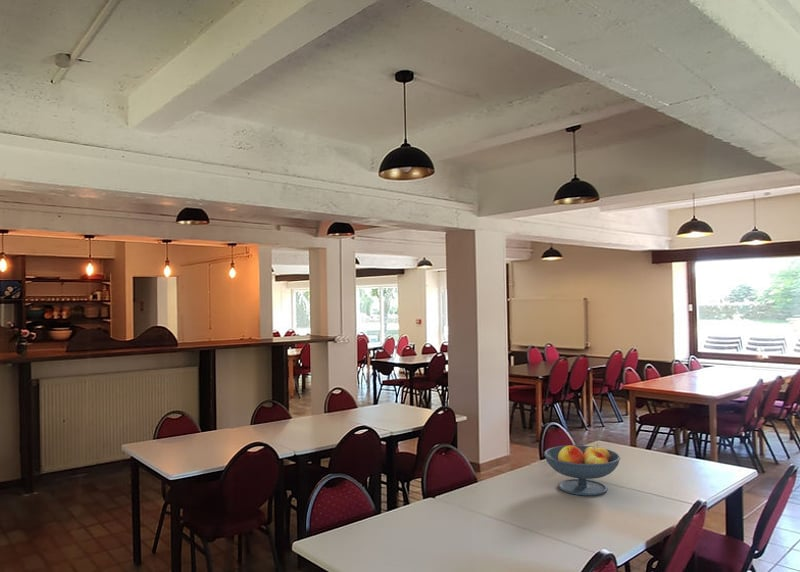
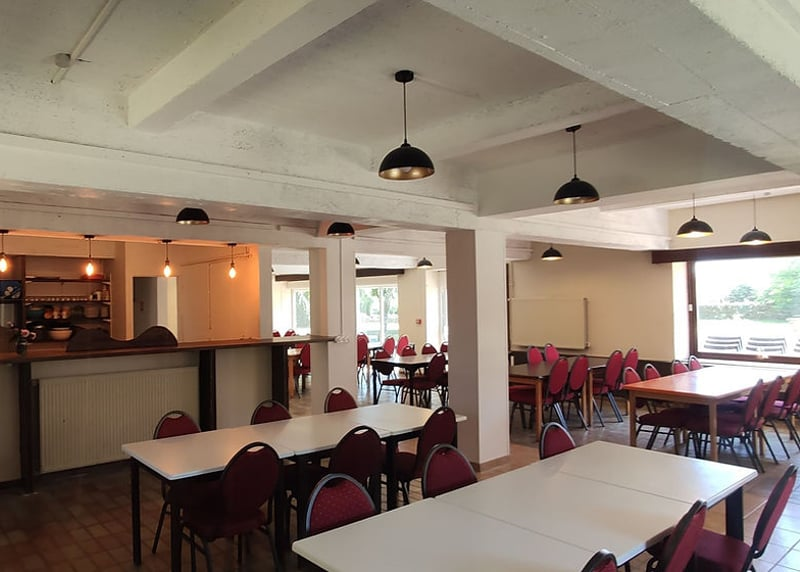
- fruit bowl (581, 465)
